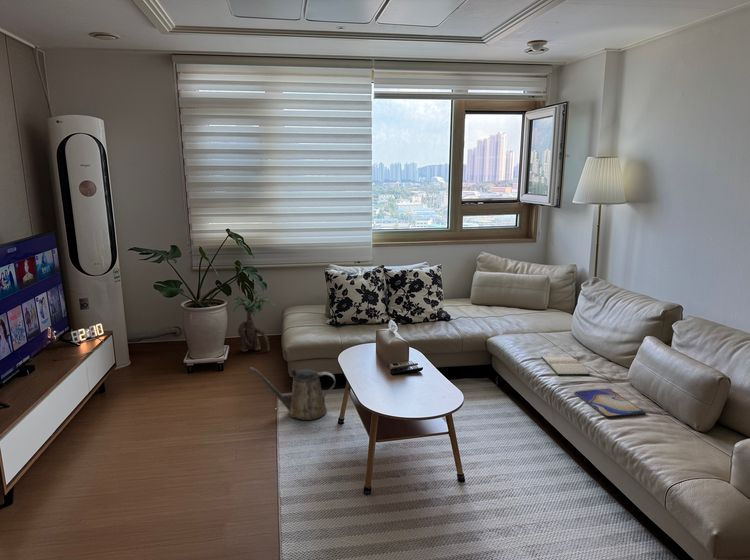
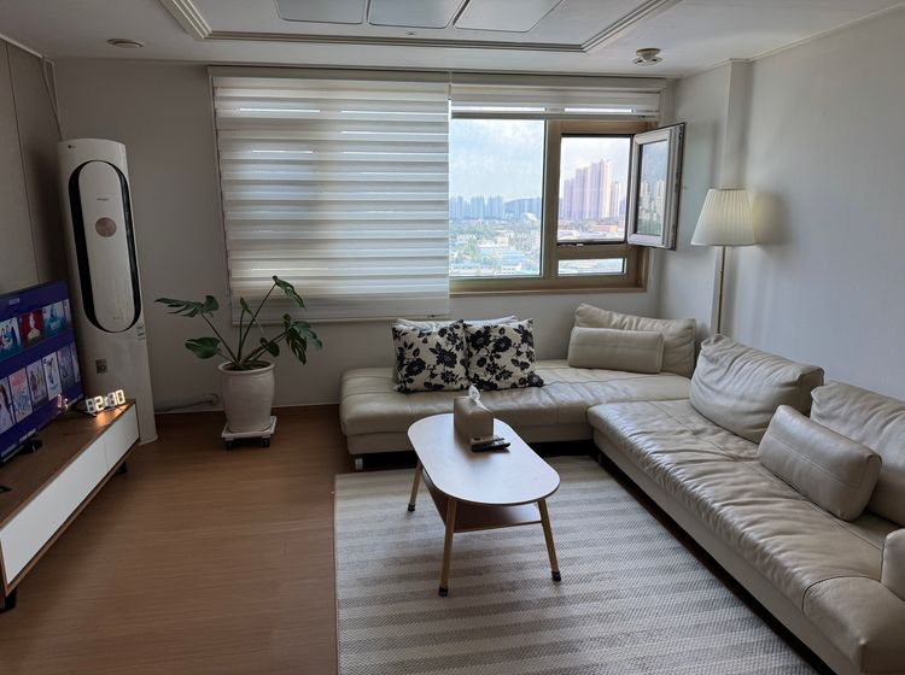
- tablet (608, 402)
- hardback book (564, 363)
- decorative plant (252, 320)
- watering can (293, 389)
